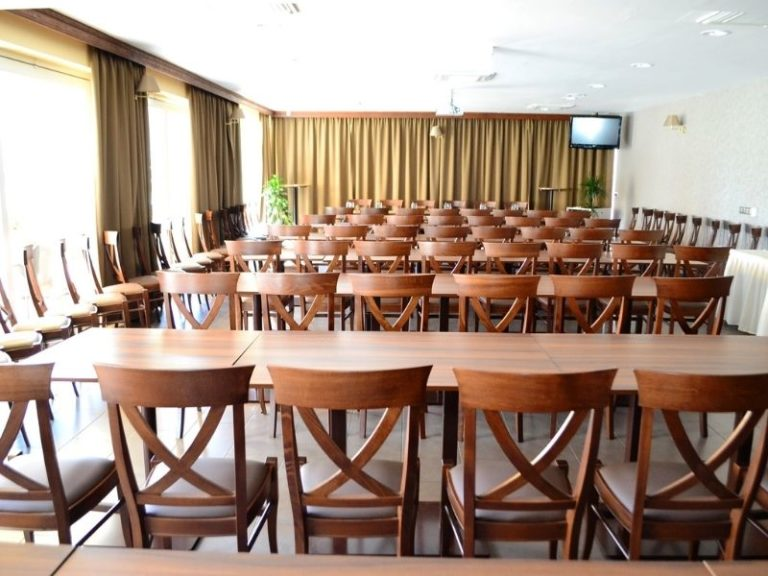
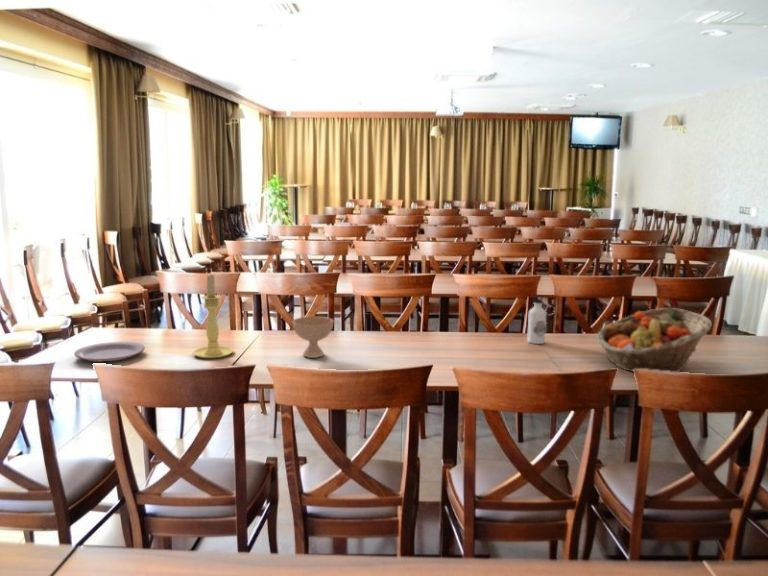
+ water bottle (541, 318)
+ candle holder (212, 314)
+ plate (110, 352)
+ bowl (313, 337)
+ fruit basket (651, 338)
